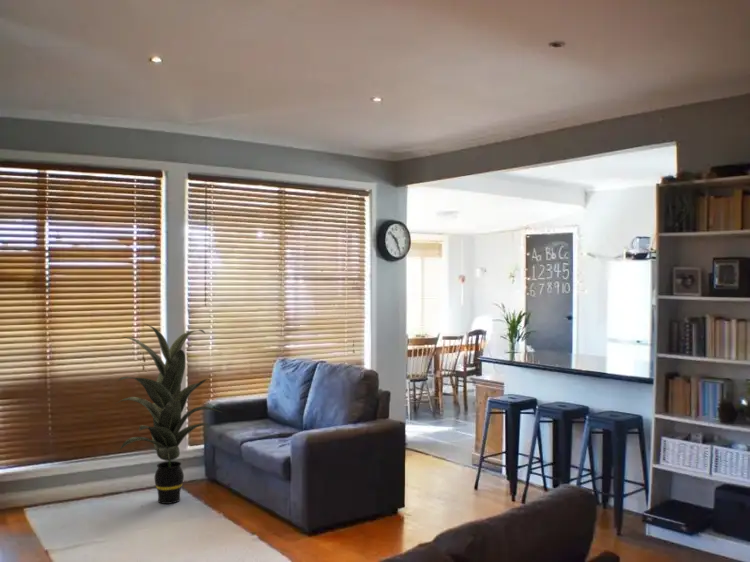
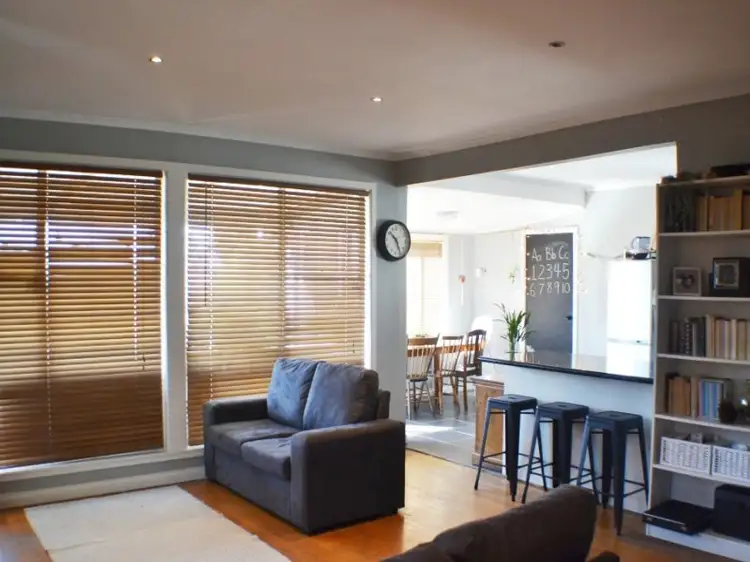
- indoor plant (161, 411)
